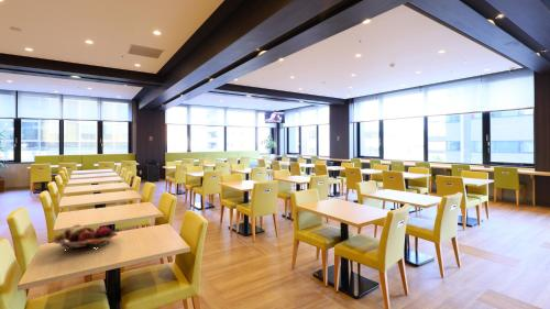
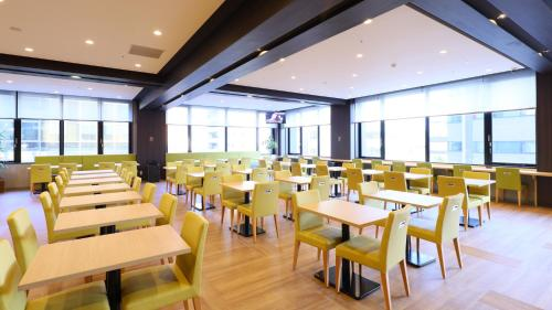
- fruit basket (85, 235)
